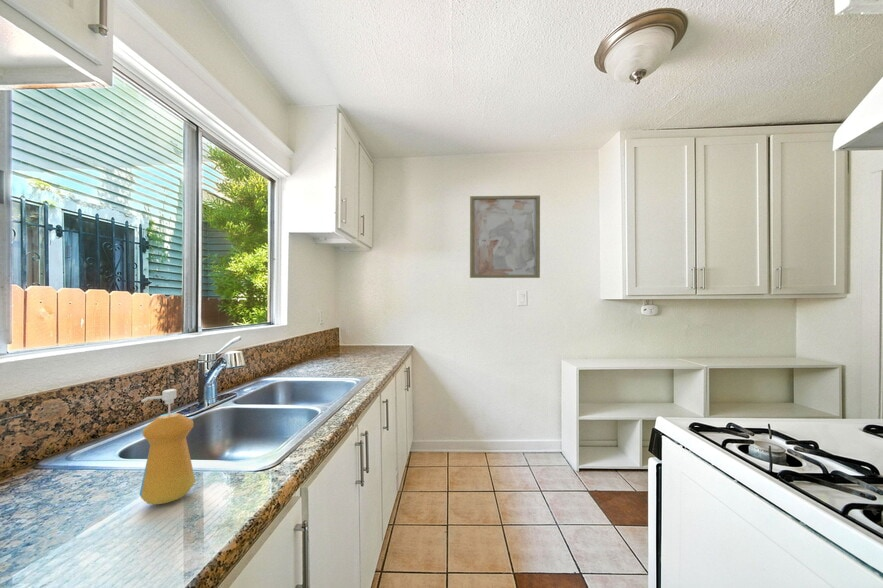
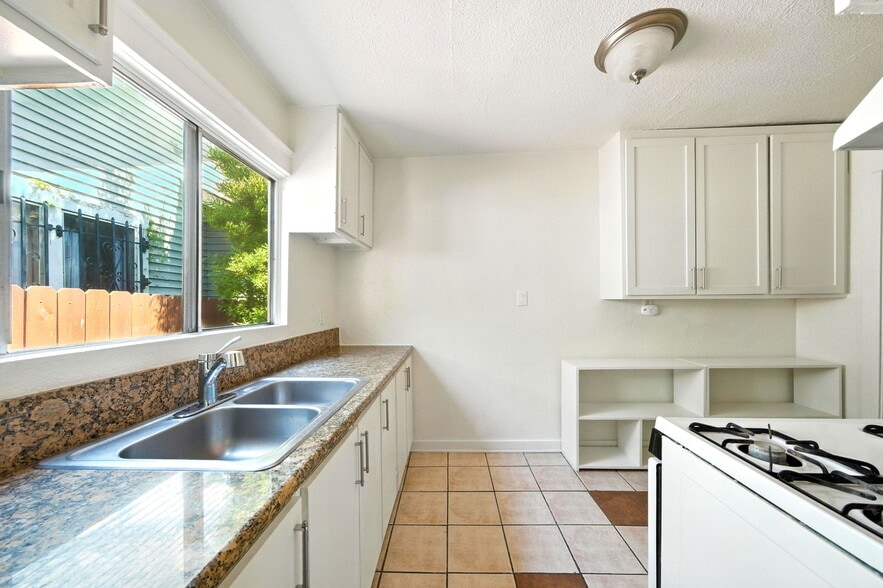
- soap dispenser (168, 444)
- wall art (504, 236)
